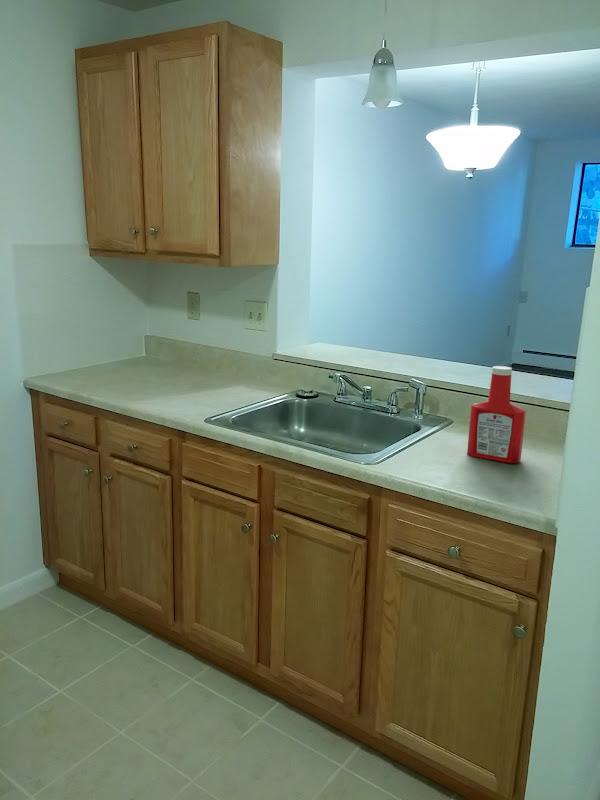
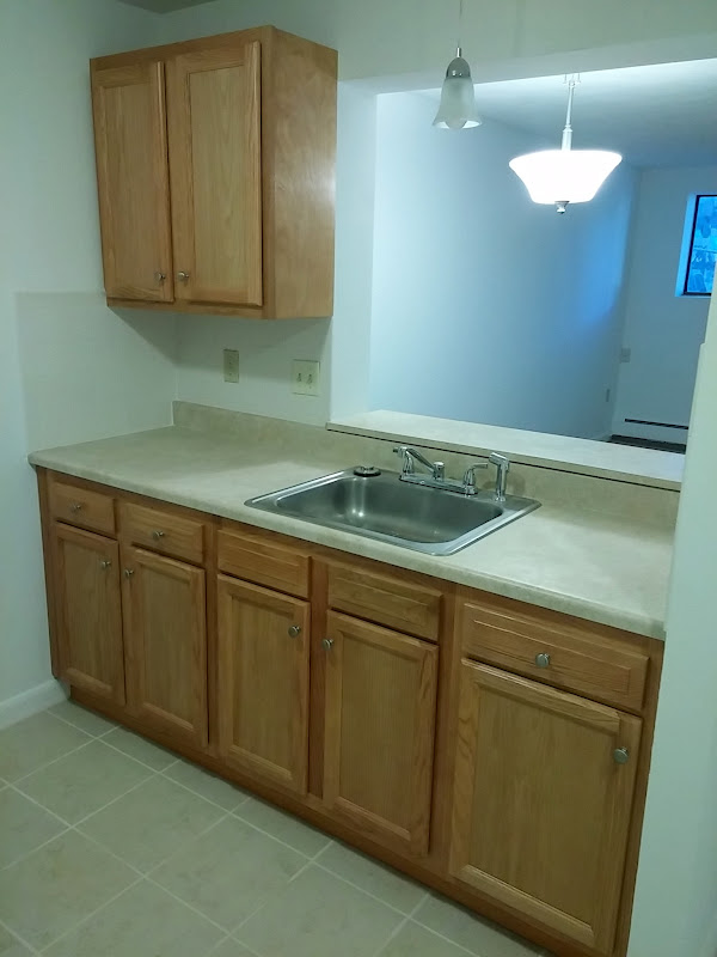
- soap bottle (497, 412)
